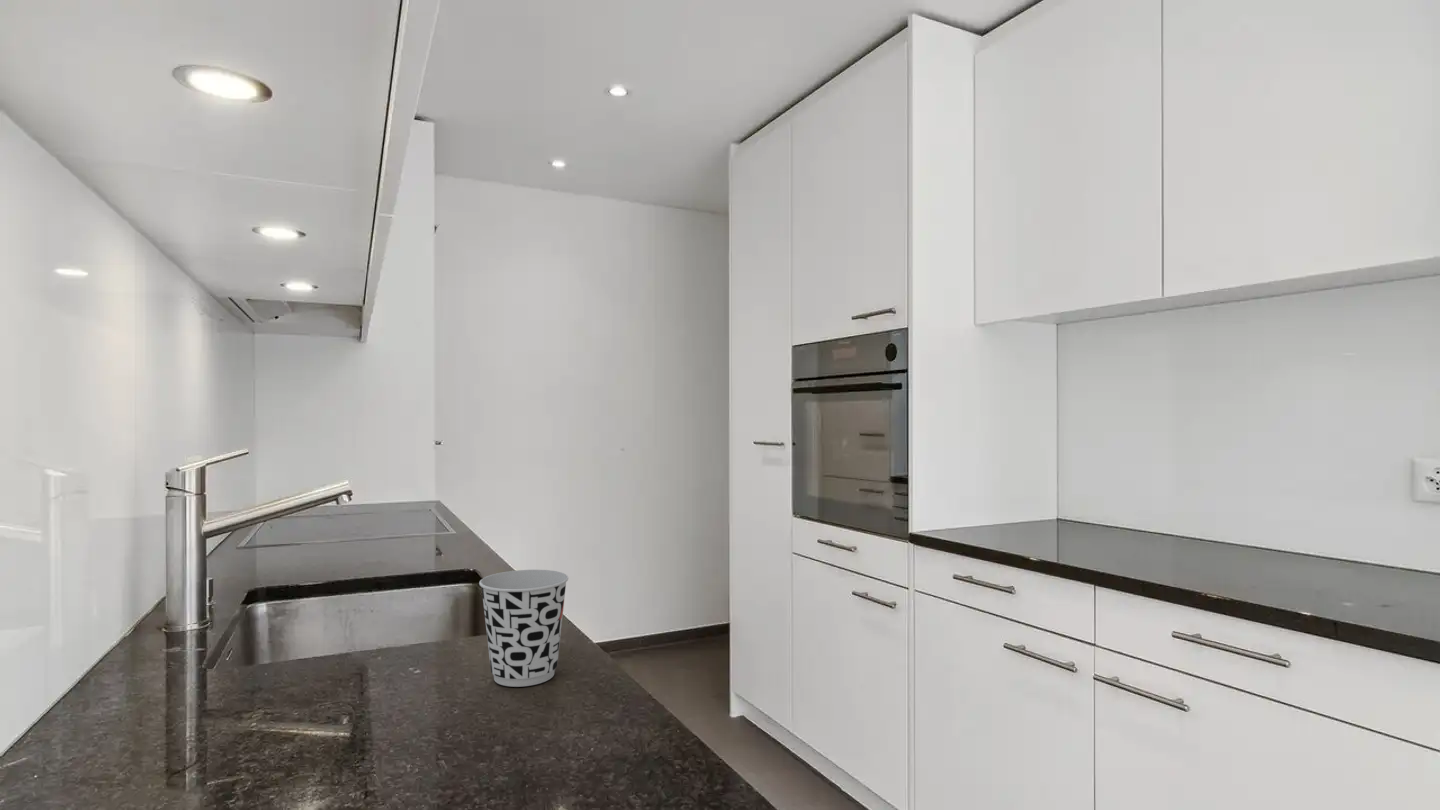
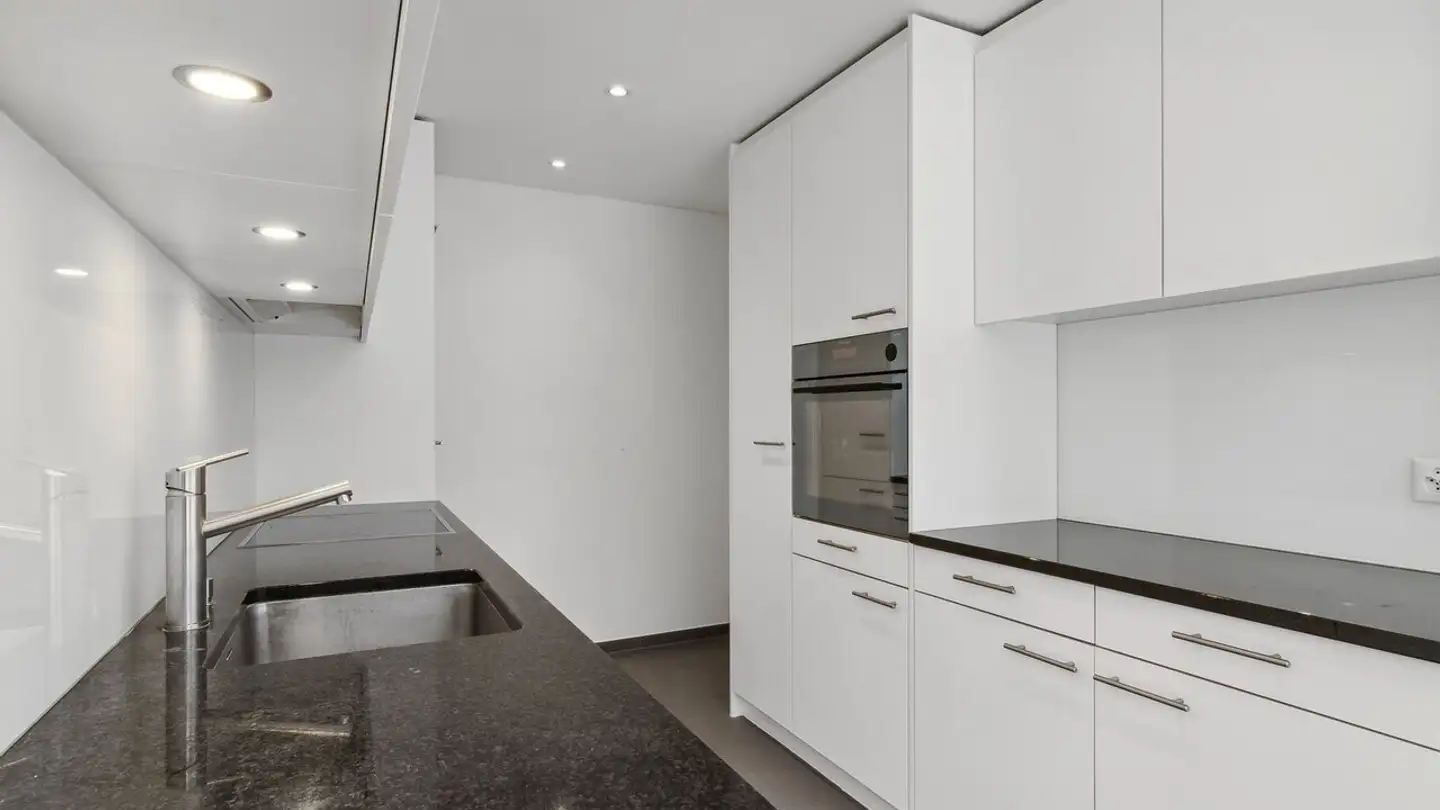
- cup (524, 627)
